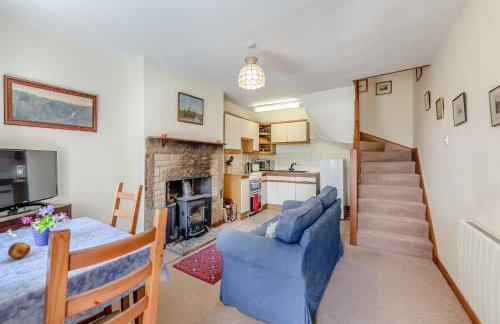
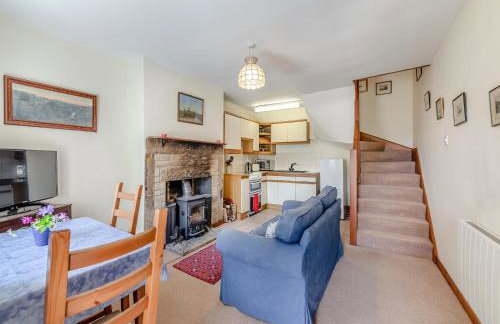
- fruit (19, 250)
